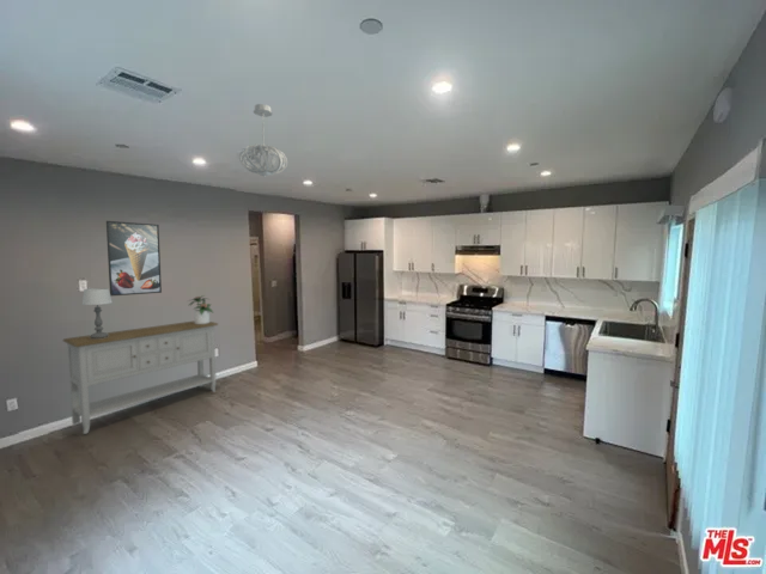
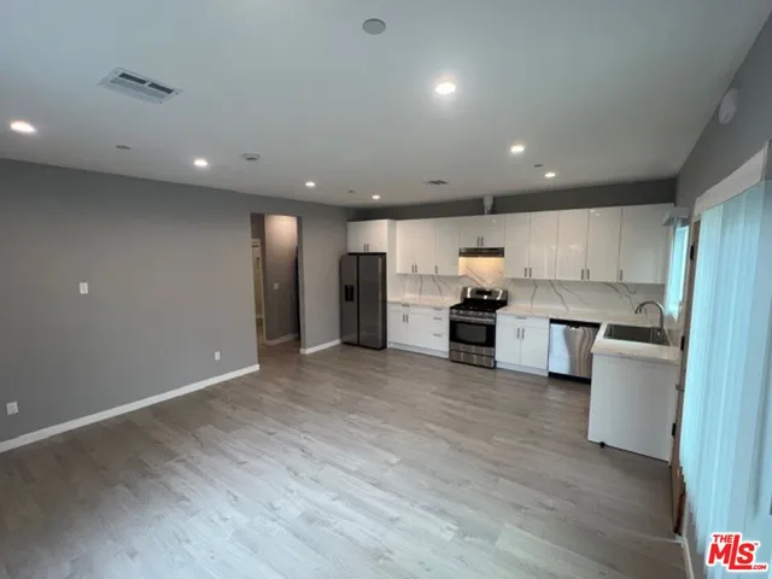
- table lamp (97, 312)
- pendant light (263, 142)
- sideboard (151, 368)
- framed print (135, 258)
- potted plant (200, 309)
